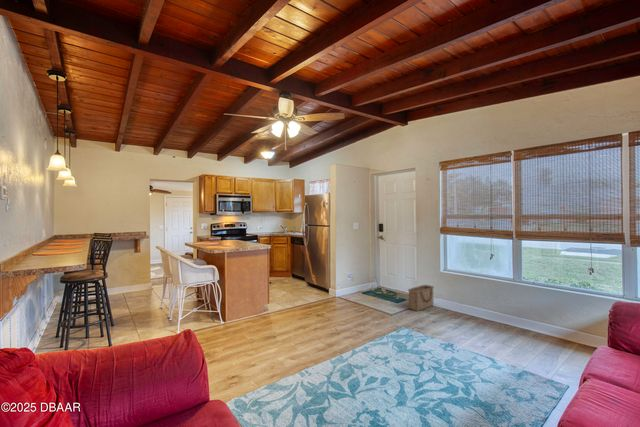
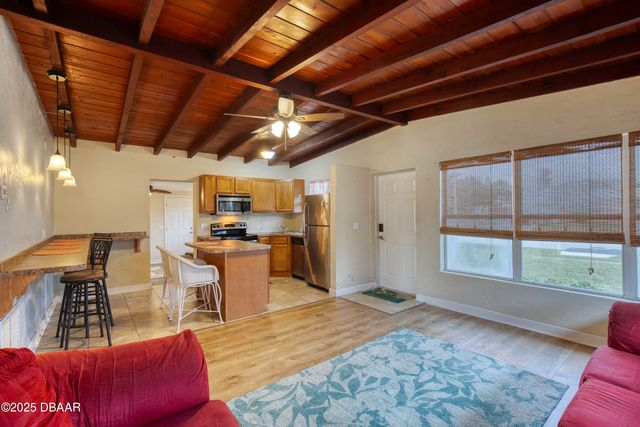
- basket (421, 297)
